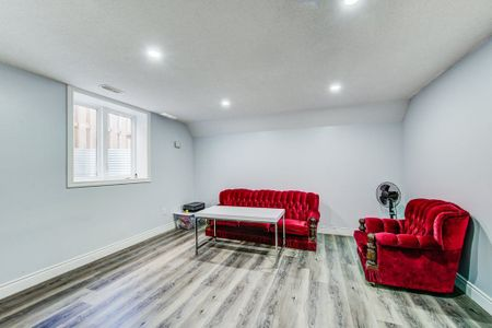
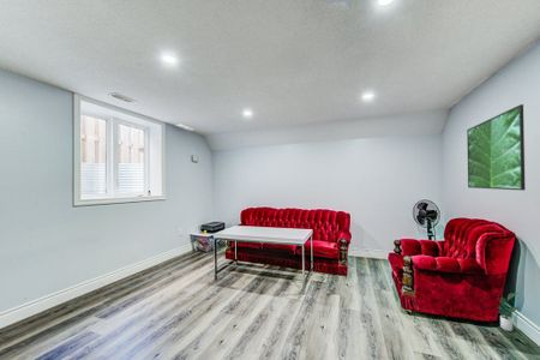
+ potted plant (504, 307)
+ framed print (490, 154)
